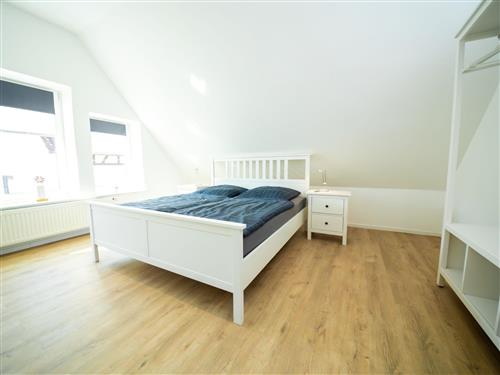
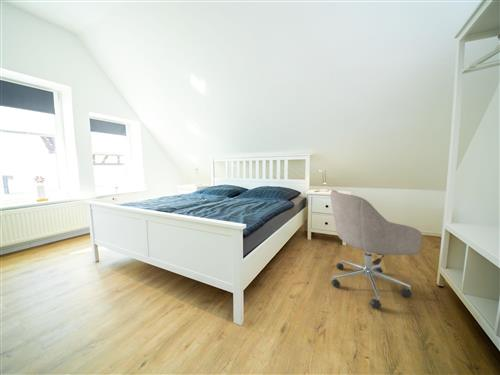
+ chair (365, 239)
